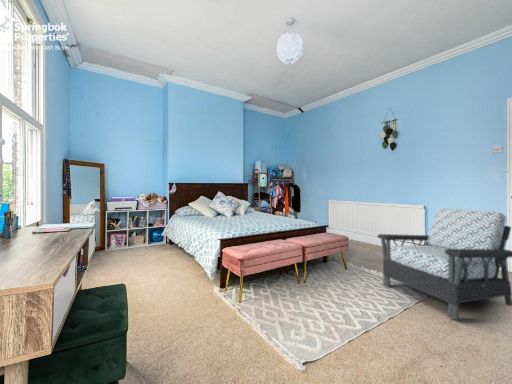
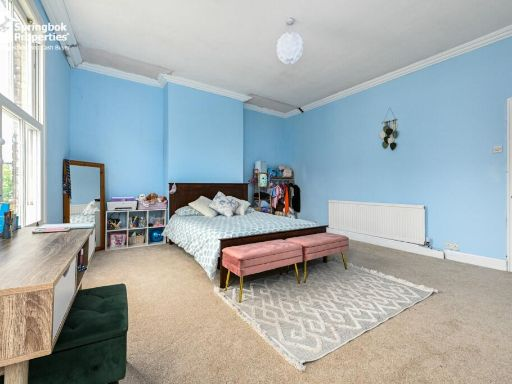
- armchair (443, 252)
